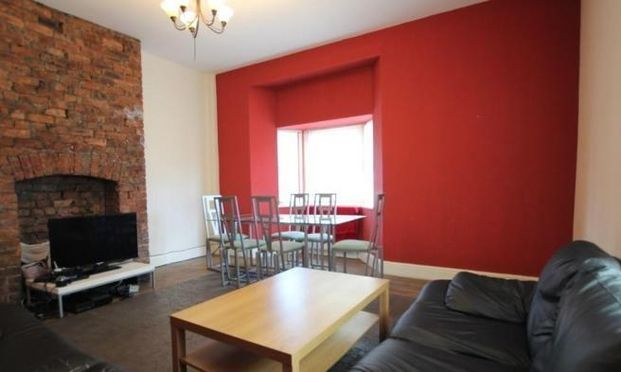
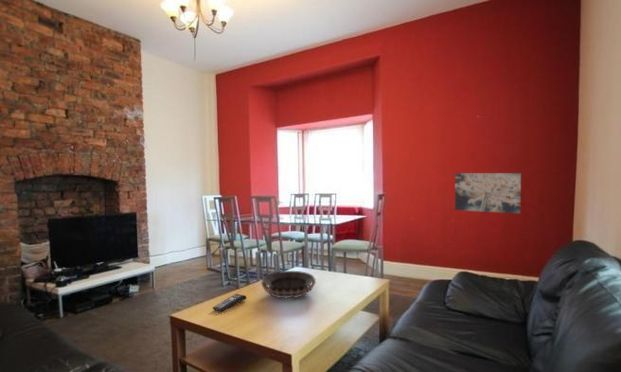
+ remote control (230, 302)
+ wall art (486, 192)
+ decorative bowl (289, 286)
